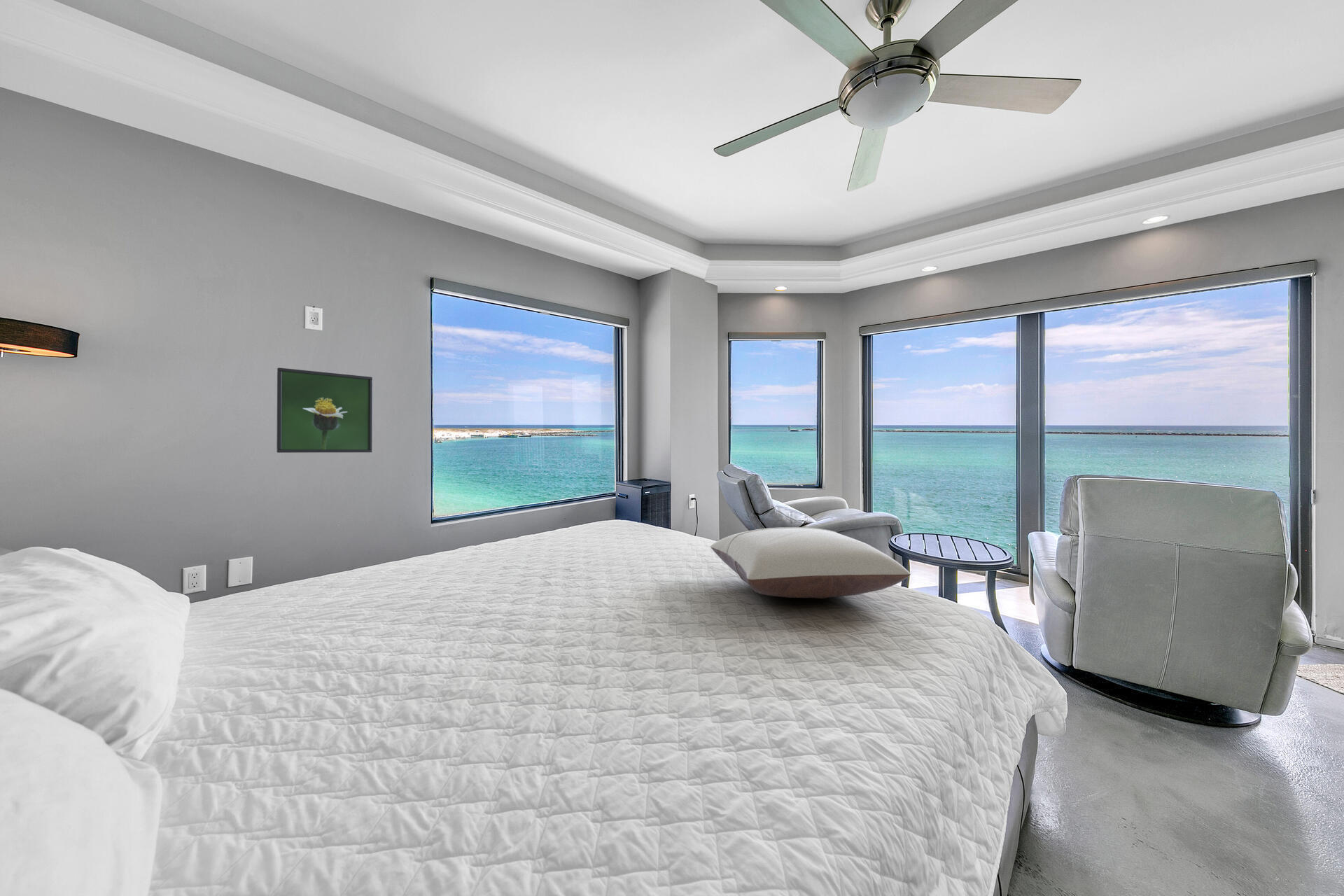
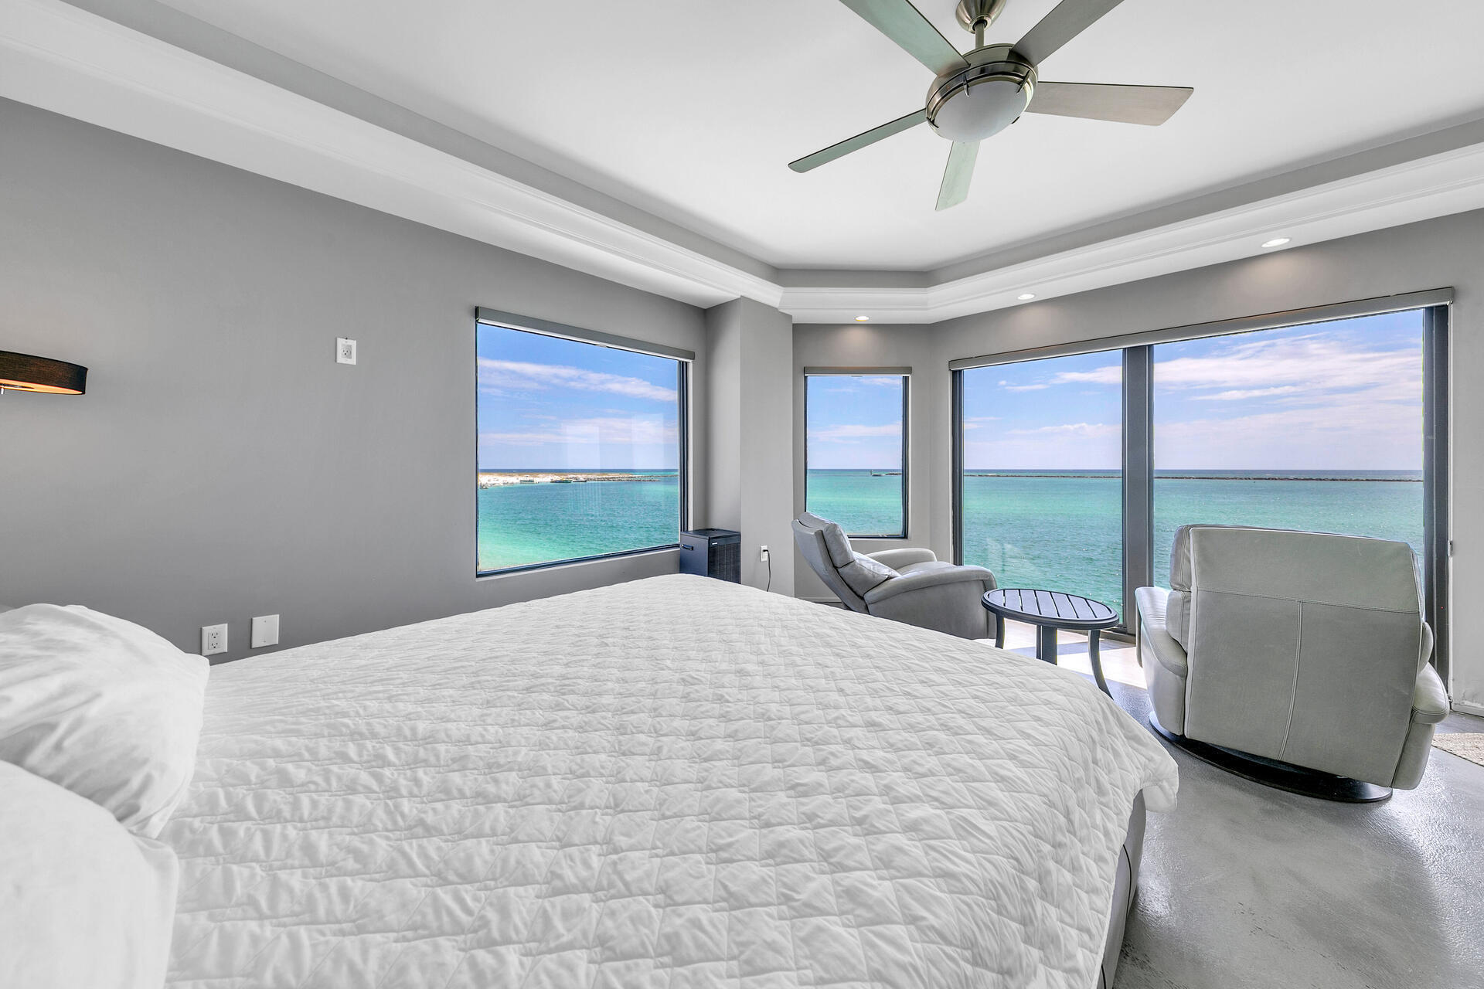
- pillow (798, 561)
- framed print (327, 412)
